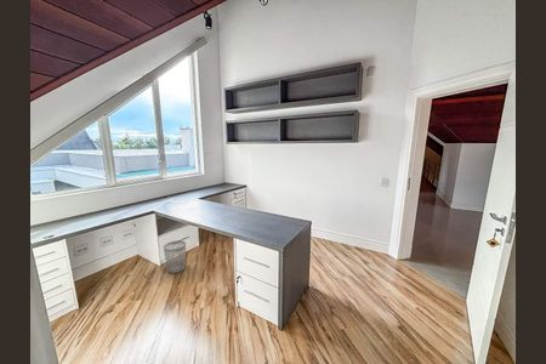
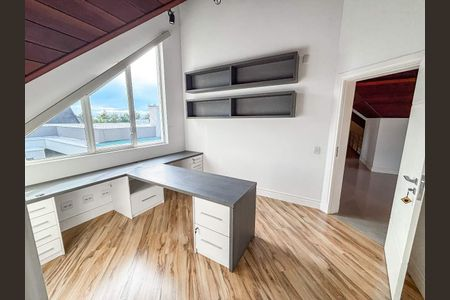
- wastebasket (175, 256)
